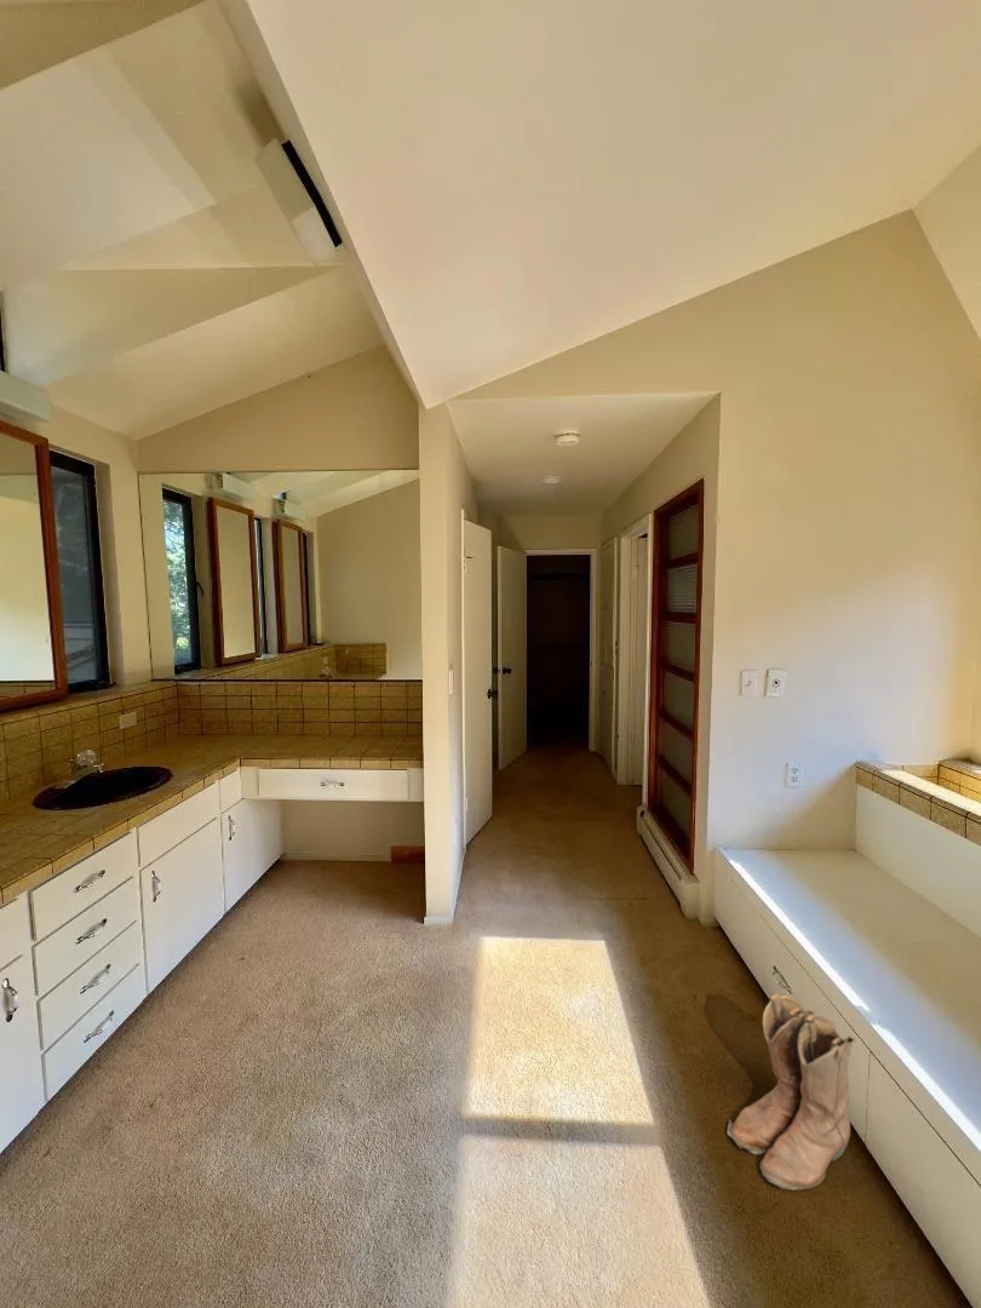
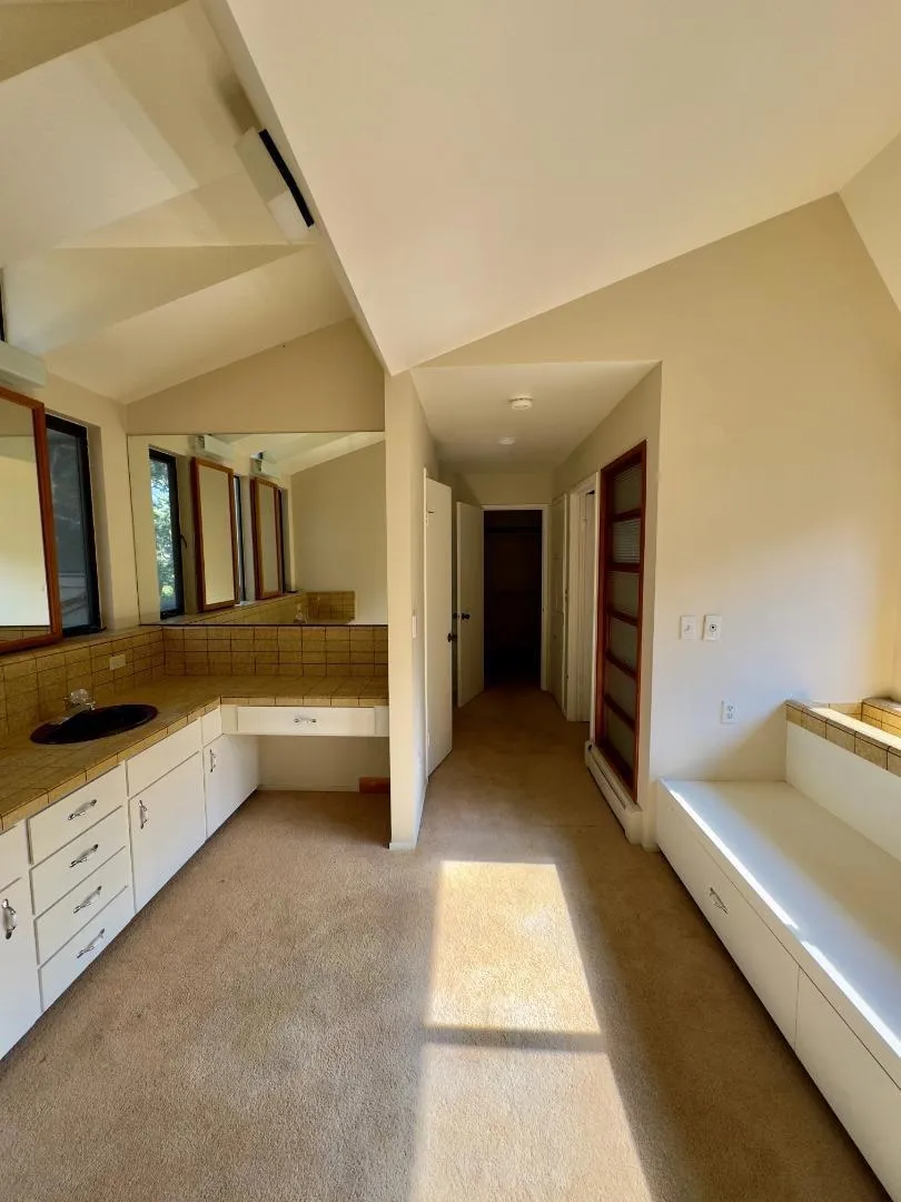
- boots (791, 1082)
